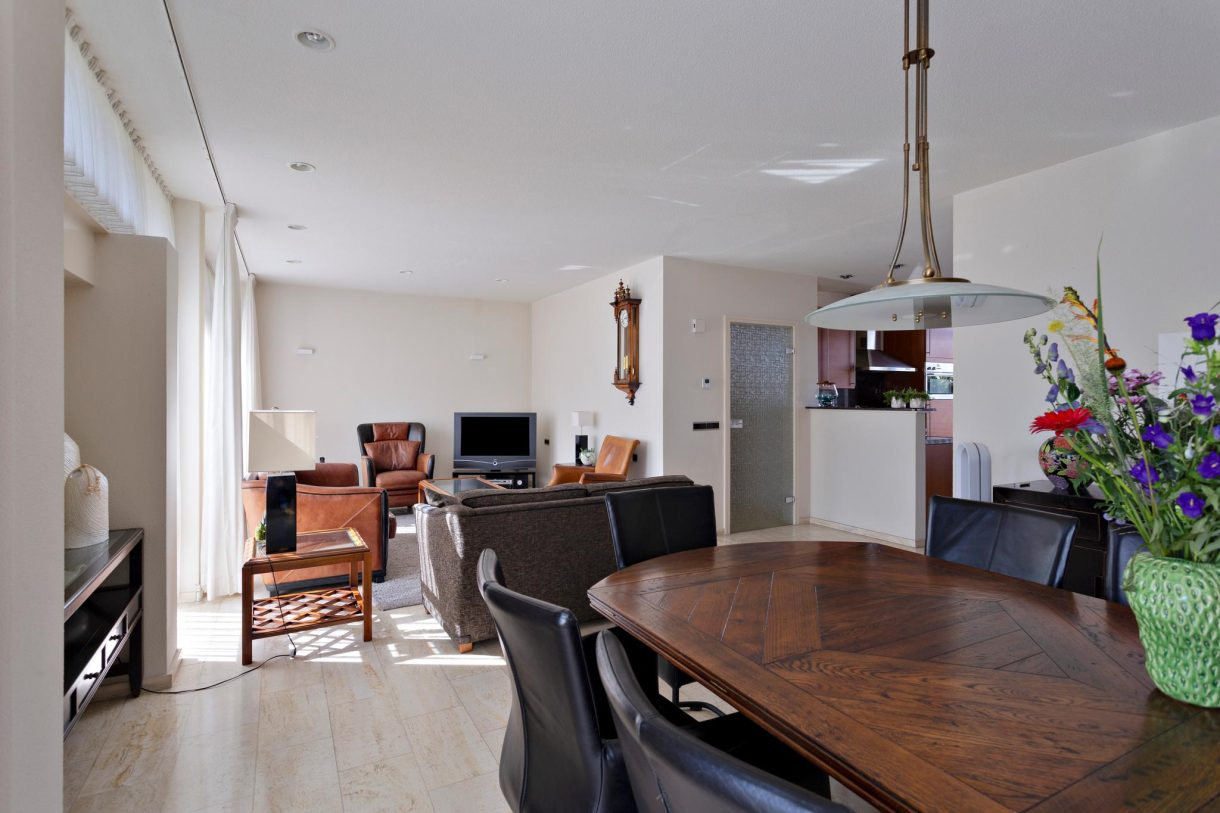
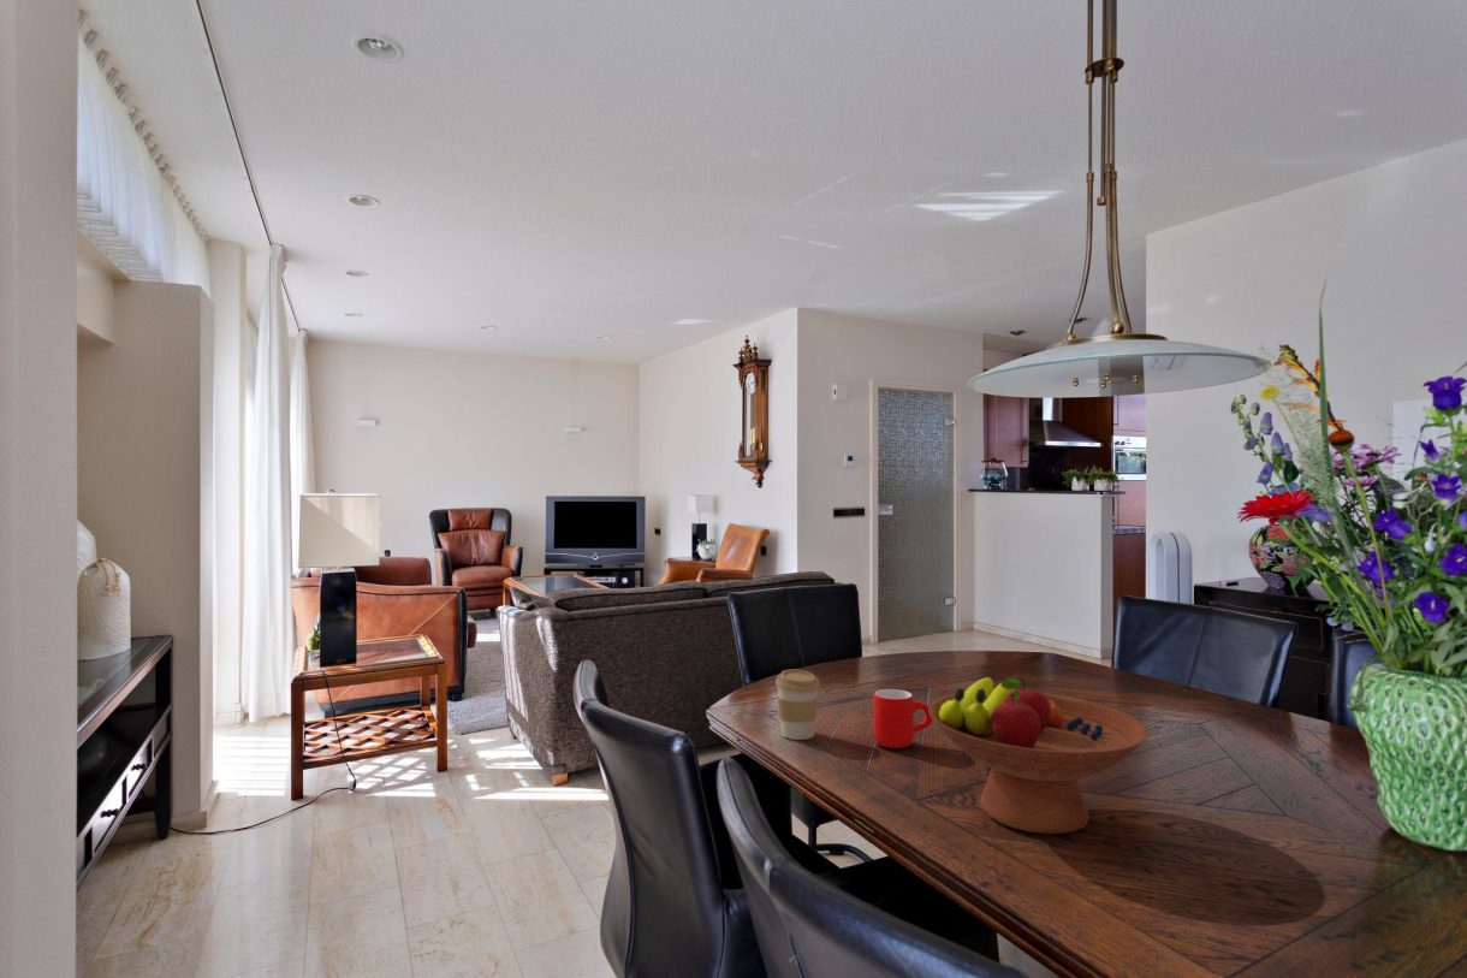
+ mug (903, 718)
+ coffee cup (797, 703)
+ fruit bowl (1033, 746)
